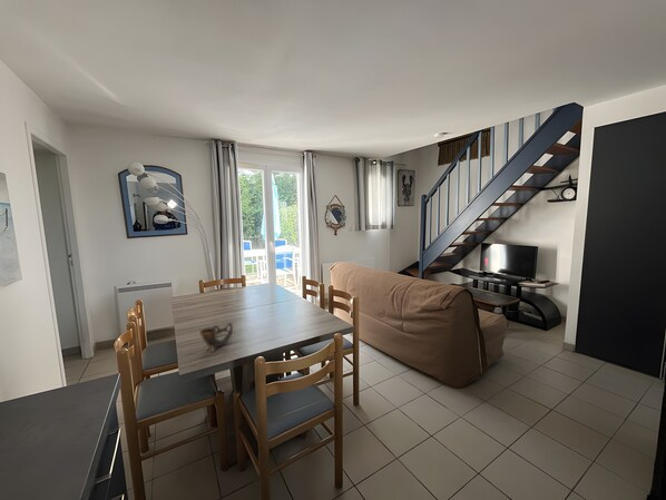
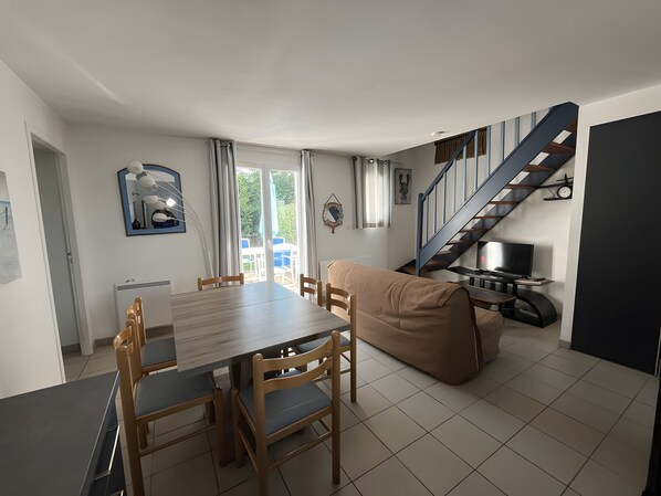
- cup (217, 334)
